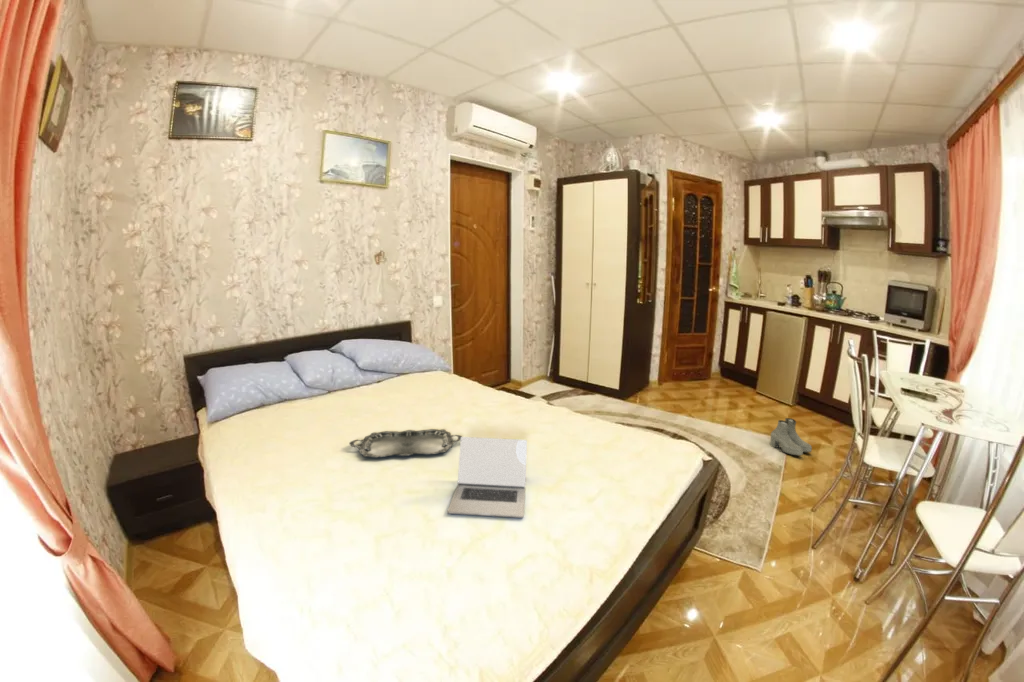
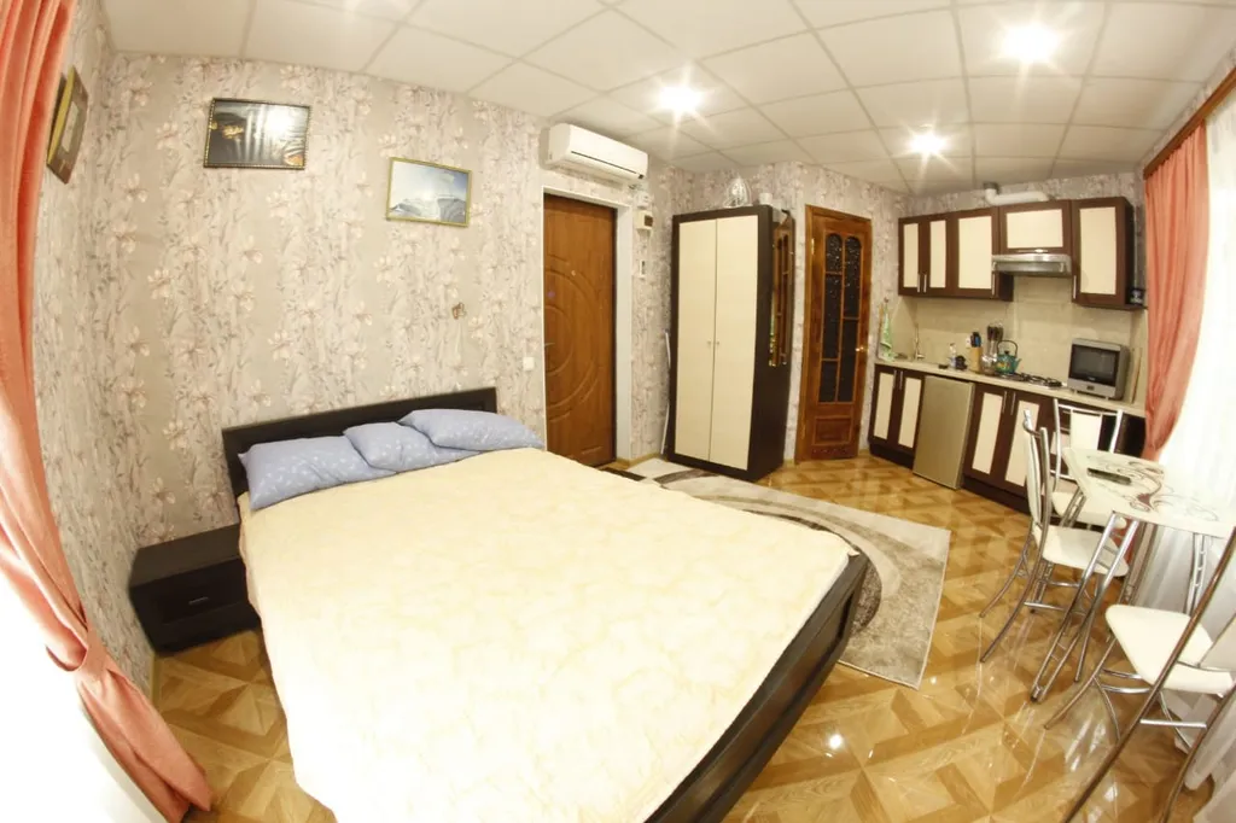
- laptop (489, 474)
- serving tray (407, 442)
- boots (791, 435)
